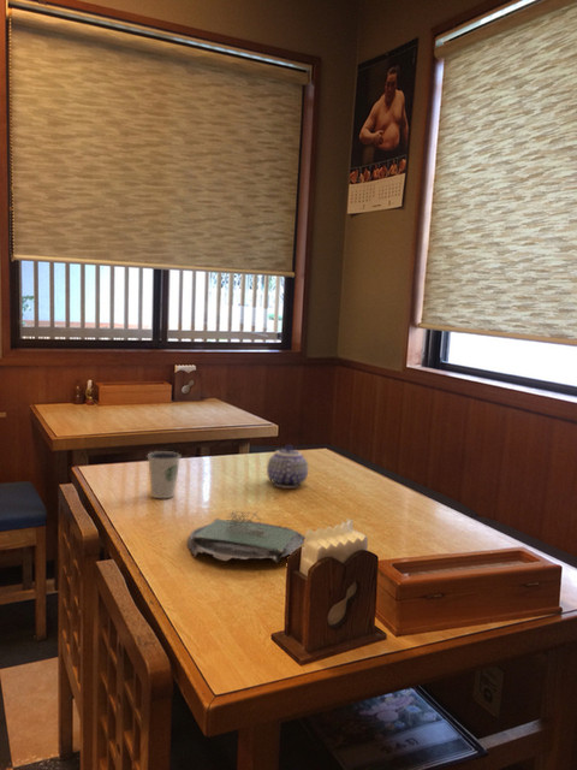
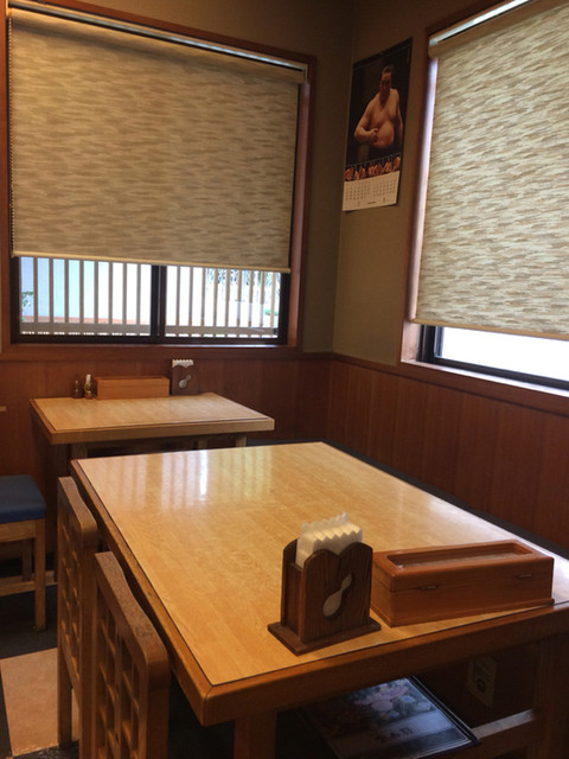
- dixie cup (163, 475)
- plate (250, 528)
- teapot (287, 464)
